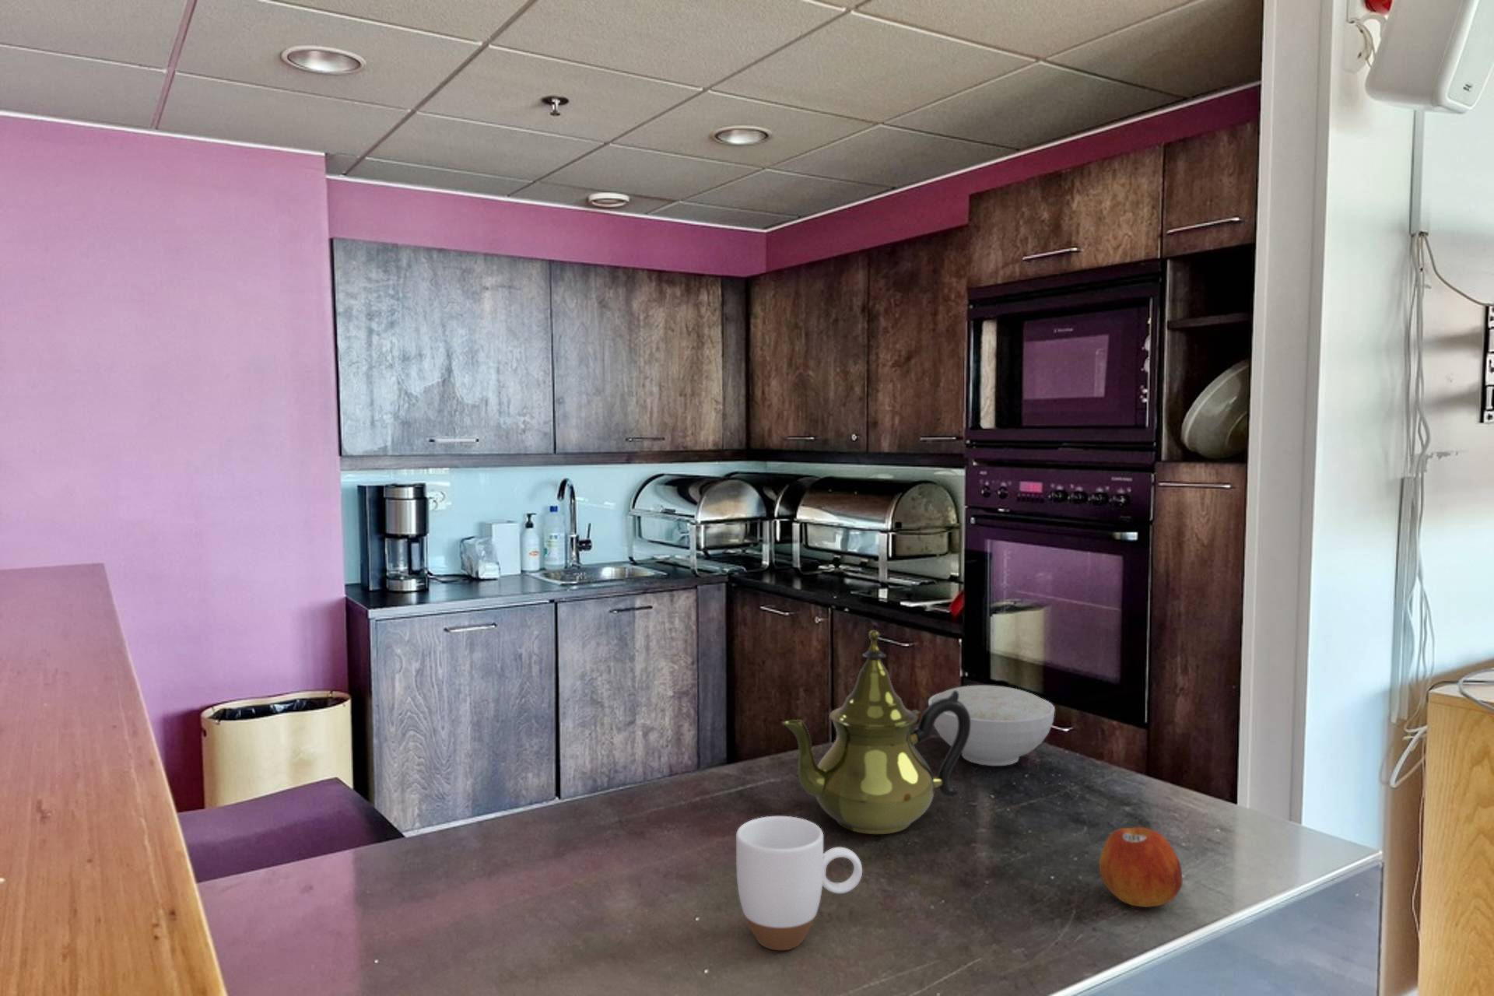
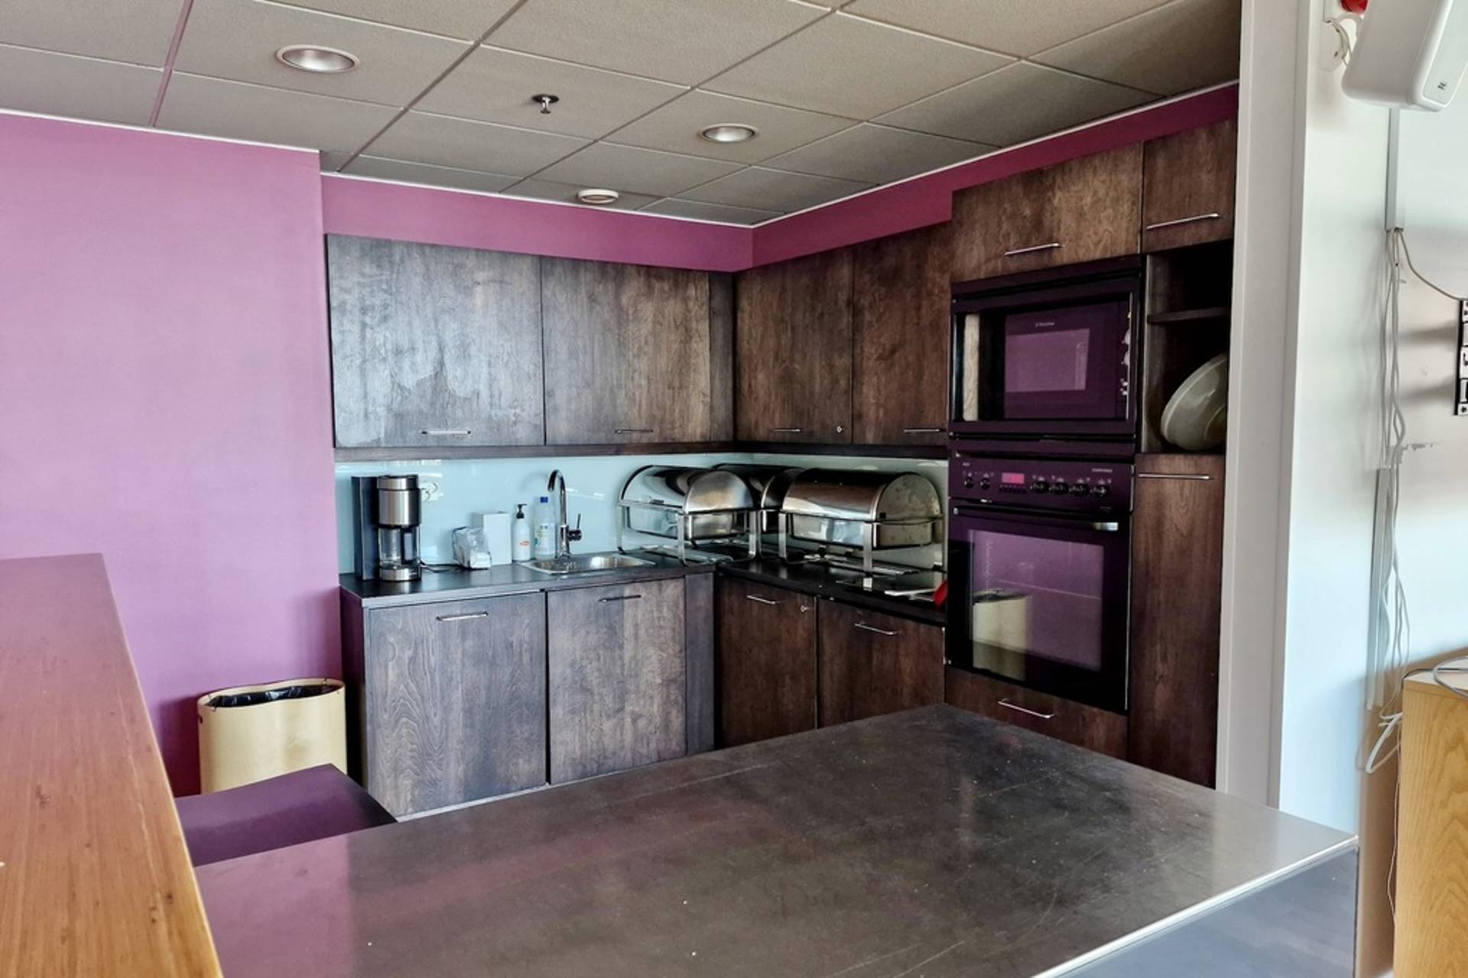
- teapot (878, 725)
- apple (1141, 865)
- mug (799, 885)
- bowl (989, 723)
